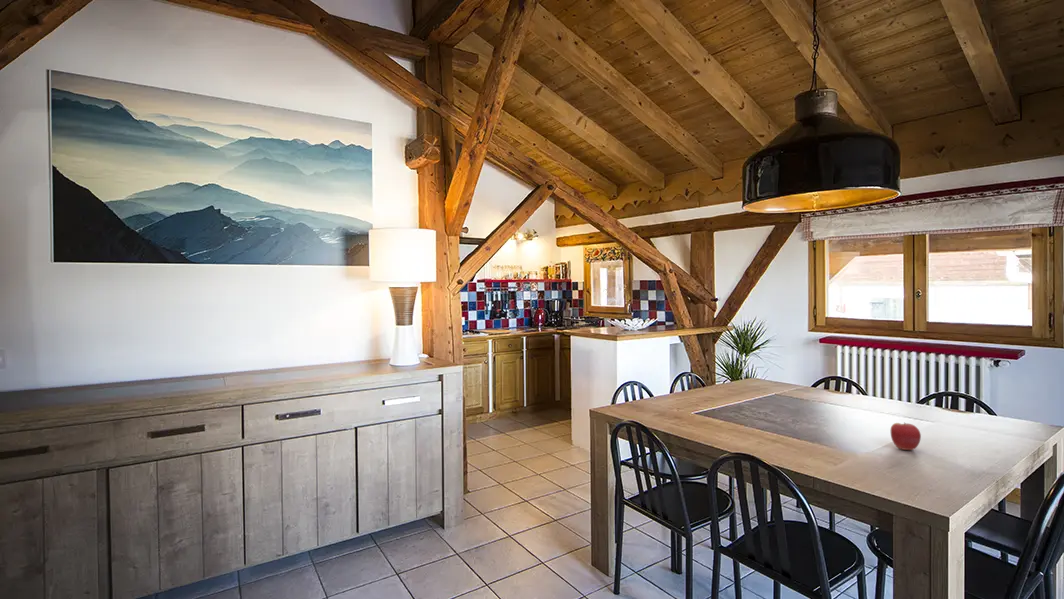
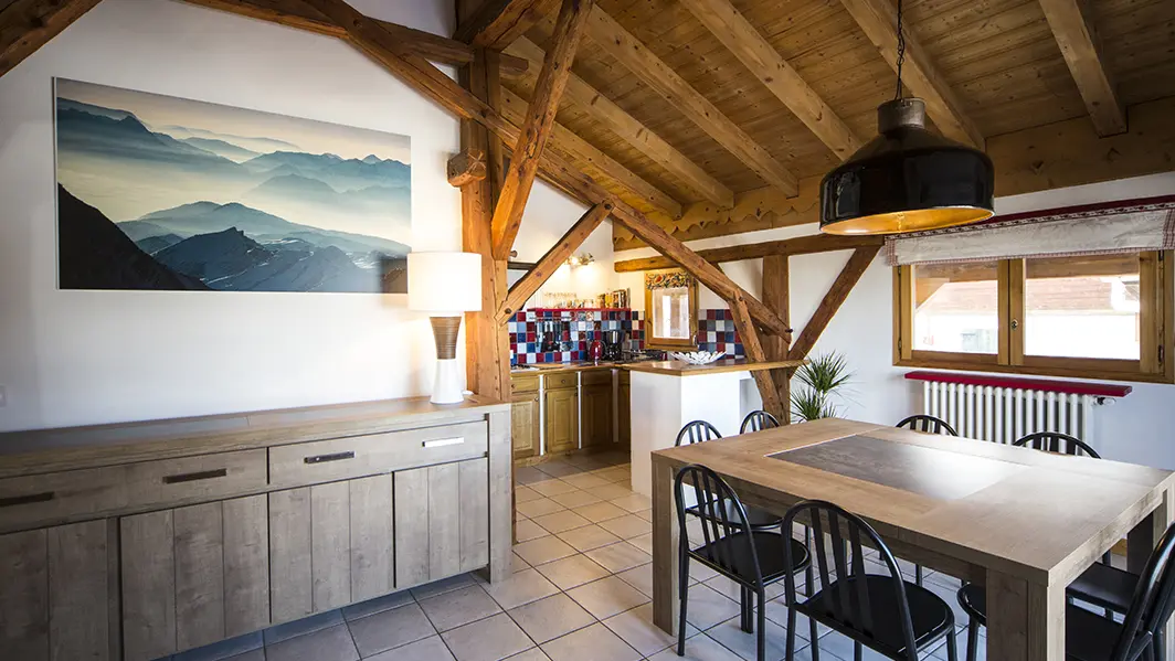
- apple (905, 435)
